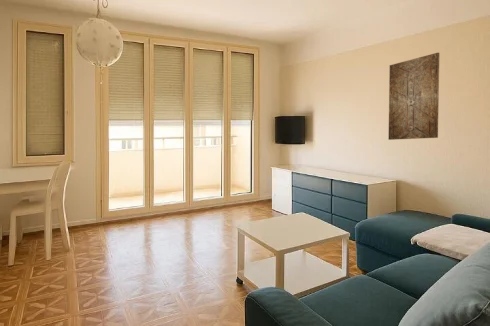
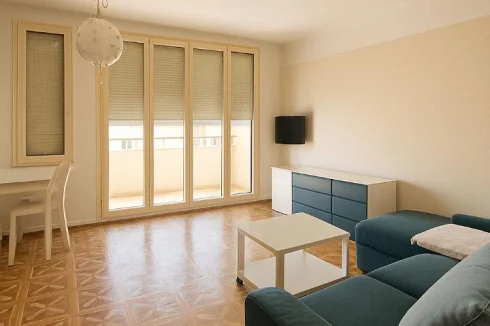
- wall art (412, 99)
